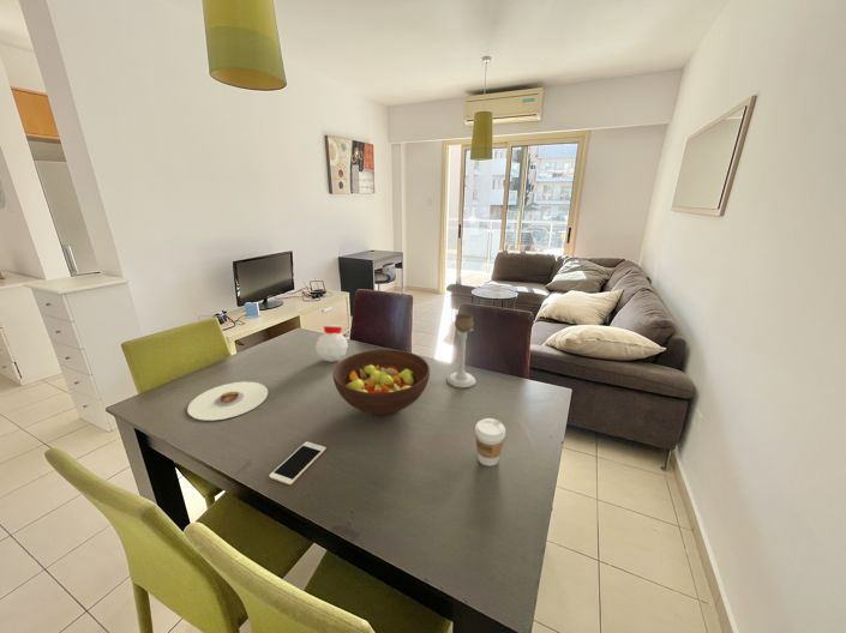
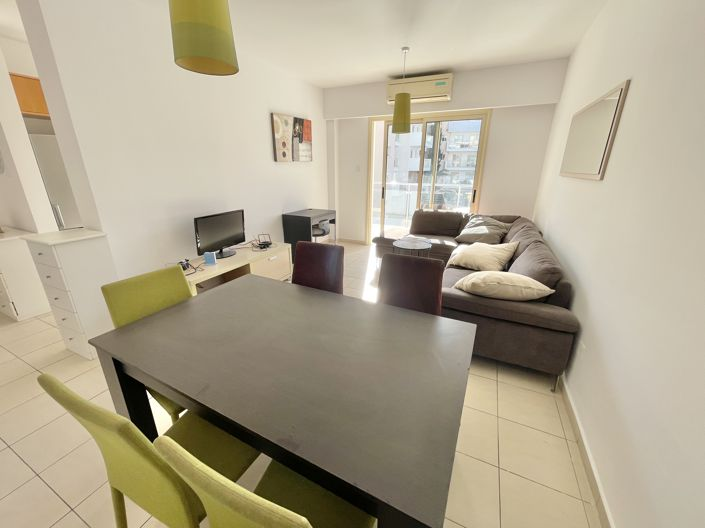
- plate (229, 397)
- coffee cup (488, 441)
- candle holder (462, 349)
- jar (331, 342)
- fruit bowl (382, 387)
- cell phone (299, 462)
